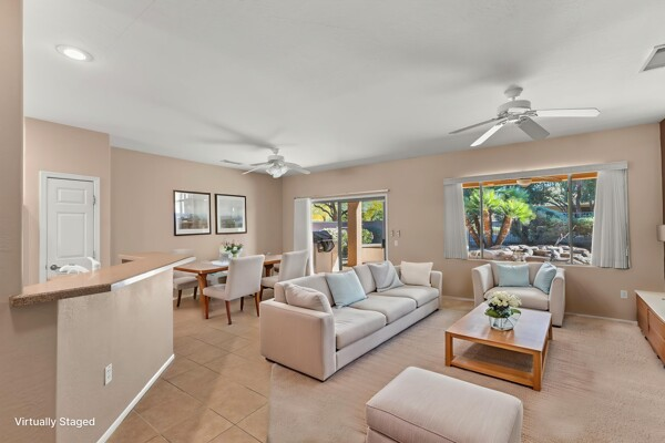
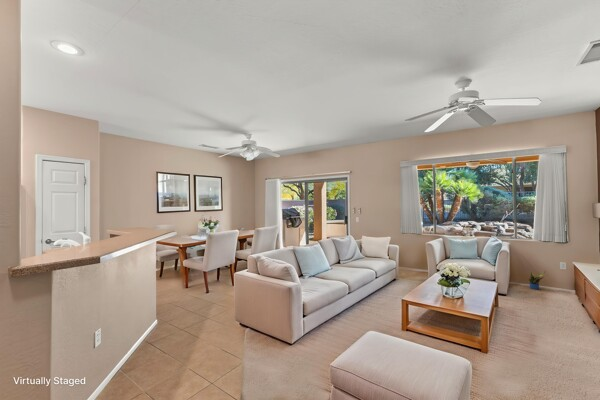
+ potted plant (536, 279)
